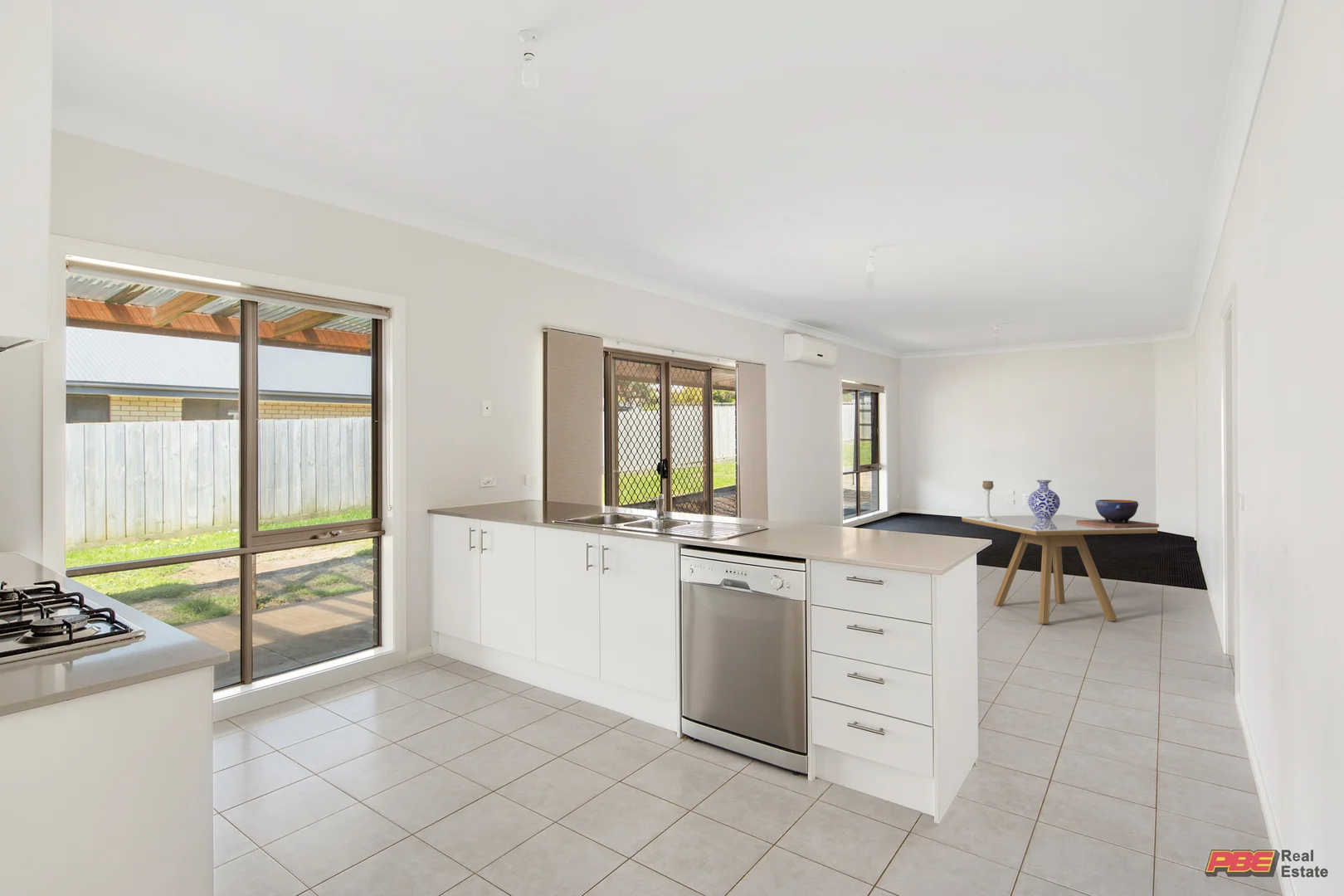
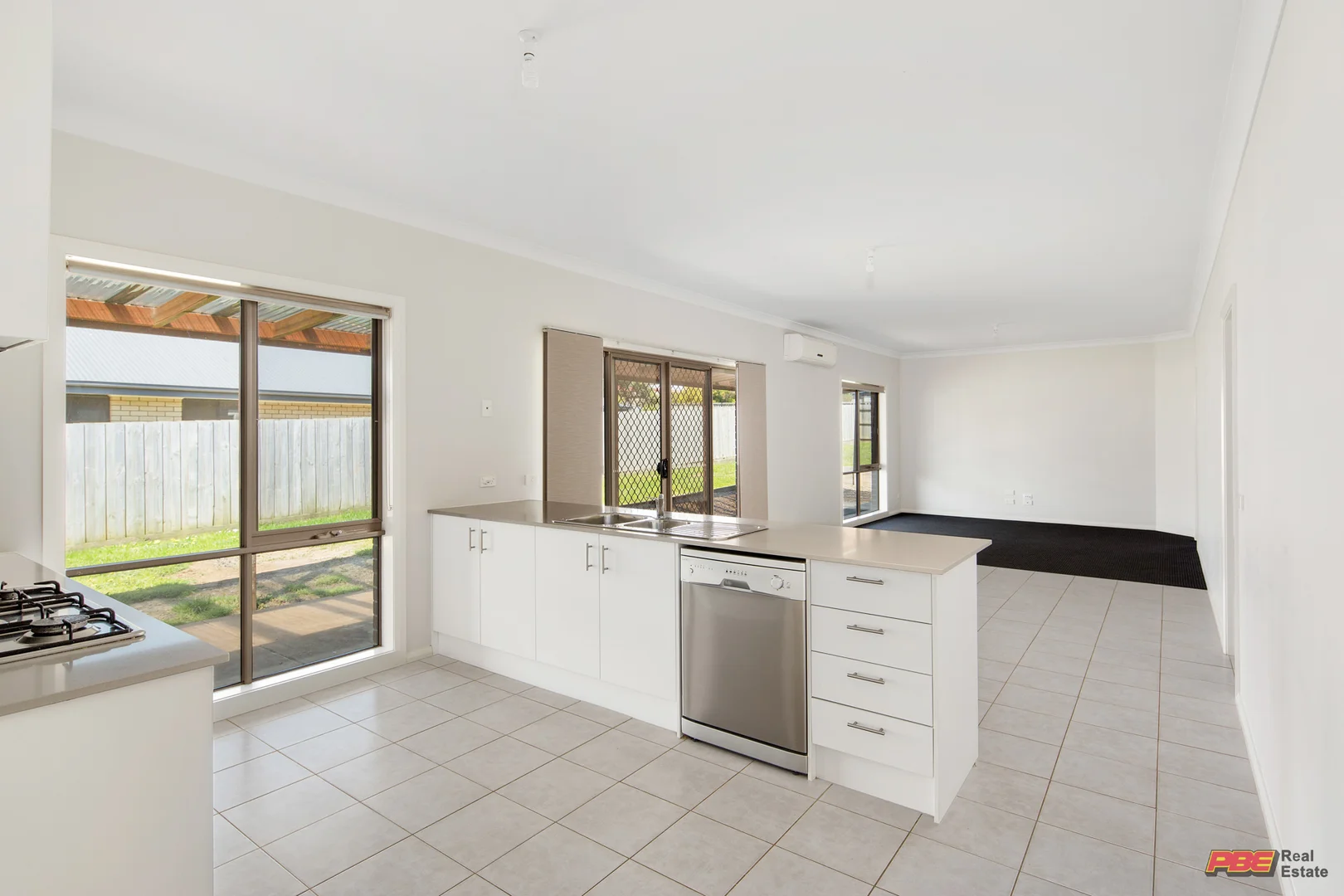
- vase (1044, 499)
- decorative bowl (1116, 512)
- candle holder (987, 500)
- dining table (1051, 567)
